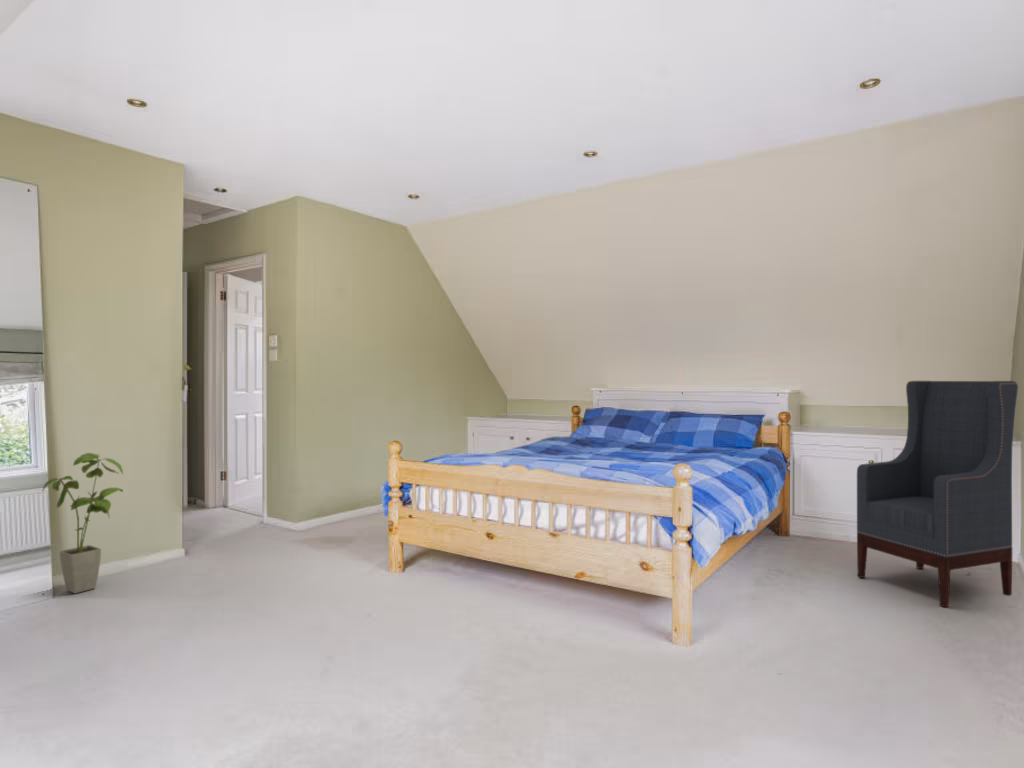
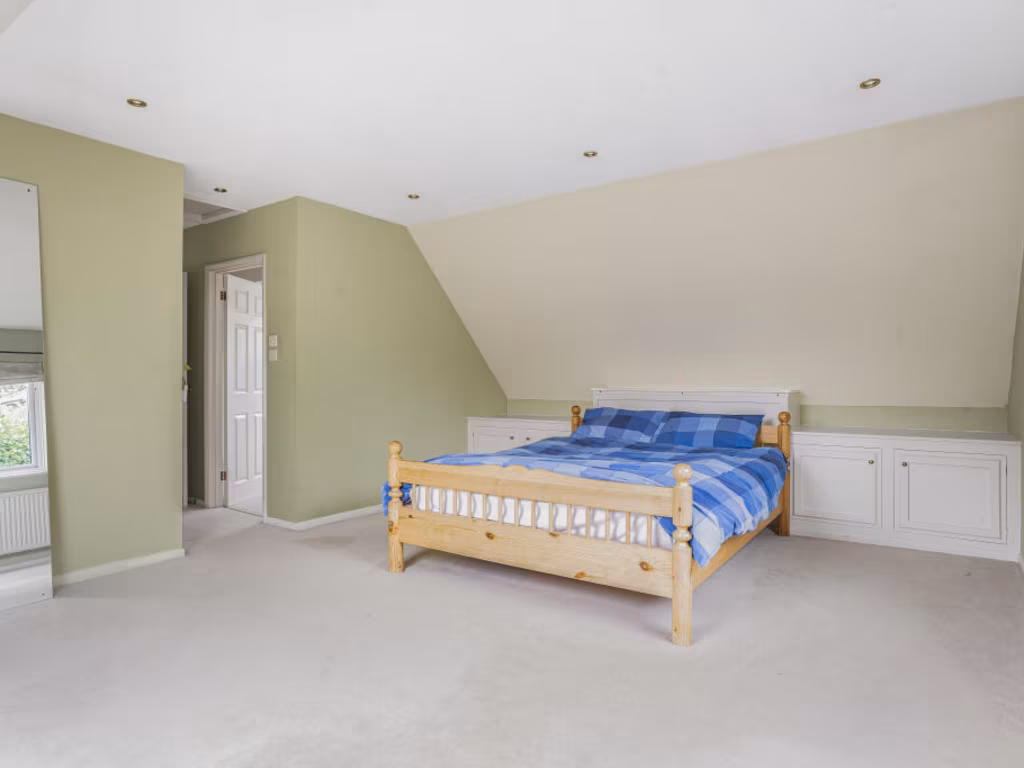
- house plant (88, 520)
- armchair (933, 483)
